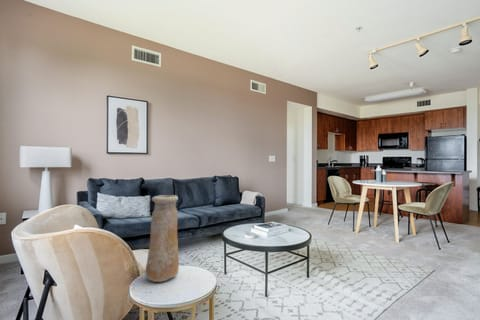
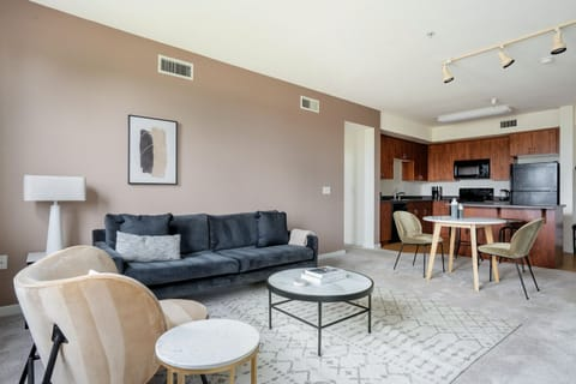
- vase (162, 236)
